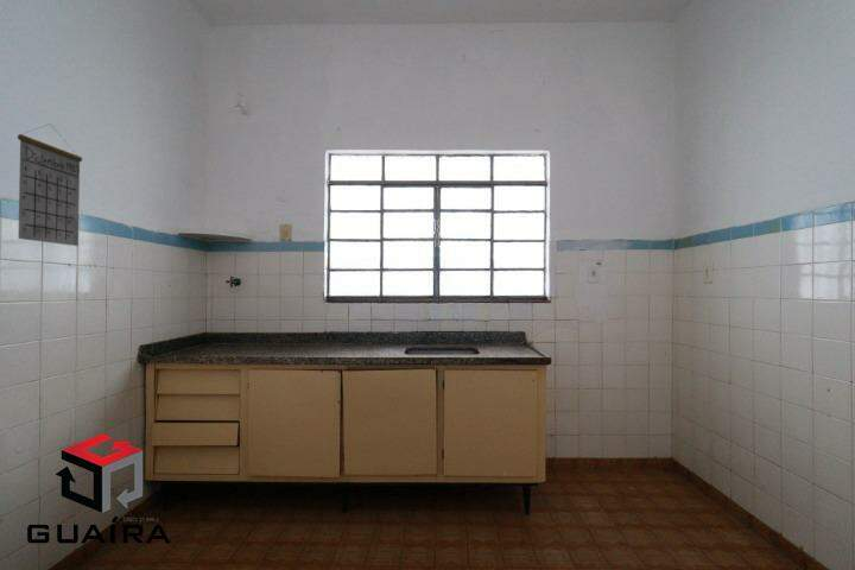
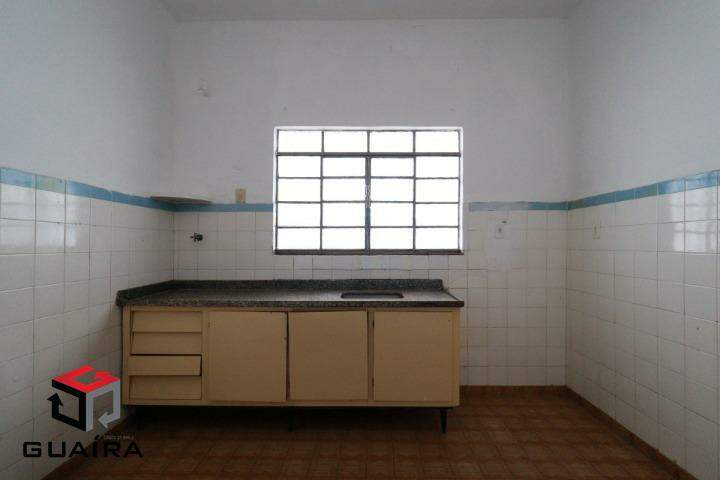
- calendar (51, 183)
